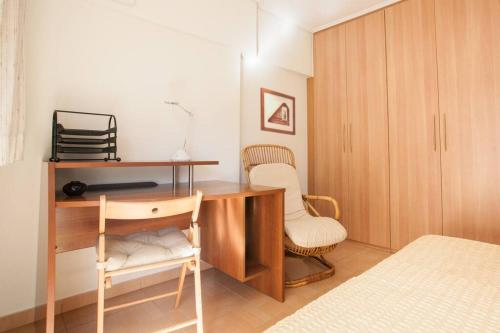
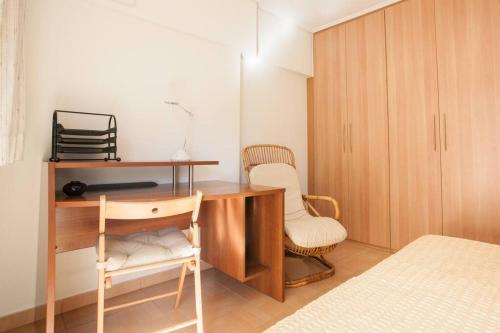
- picture frame (278, 112)
